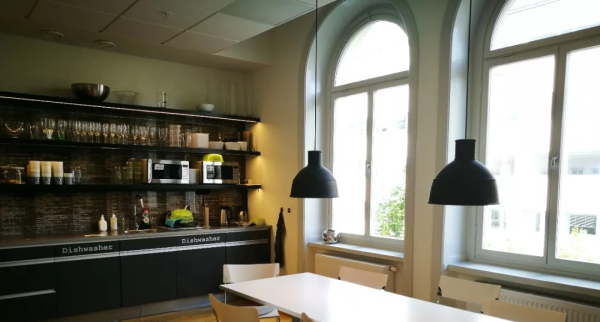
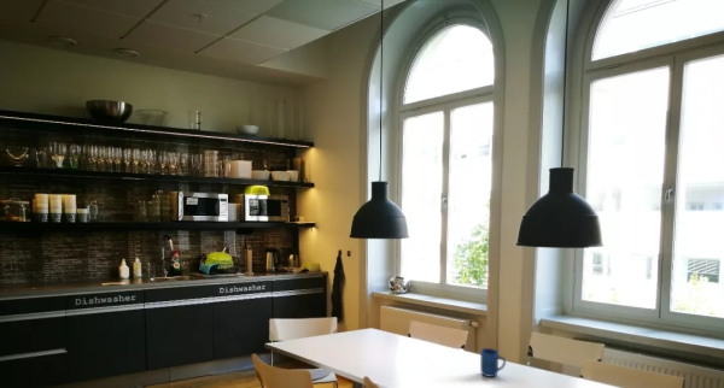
+ mug (492, 363)
